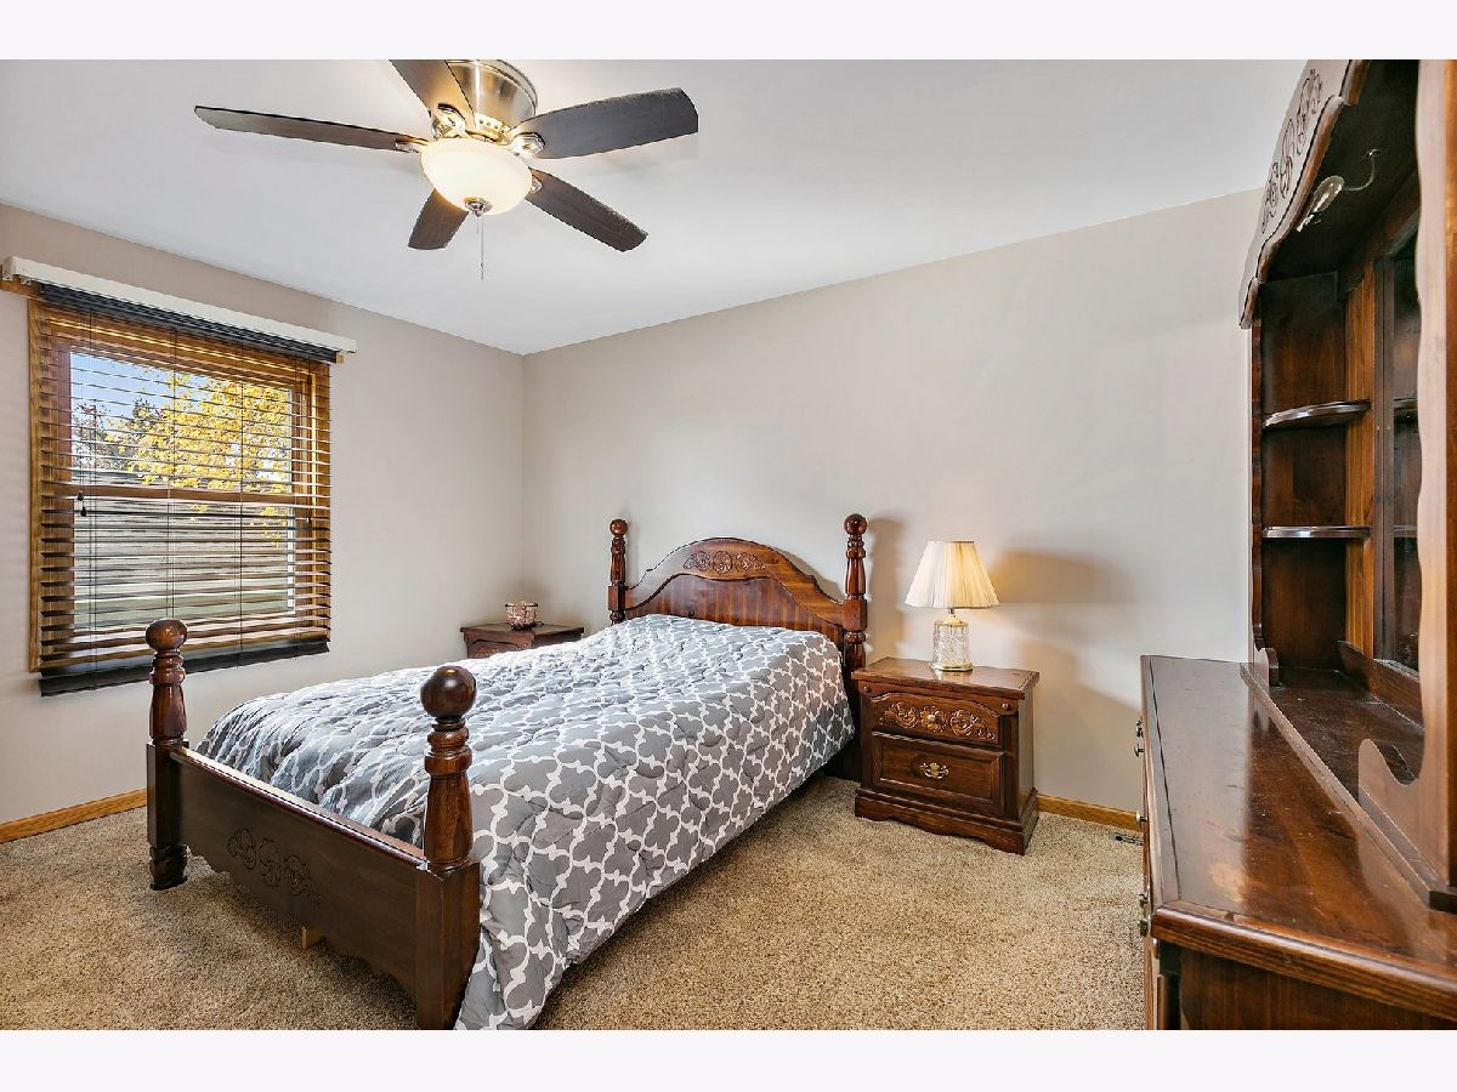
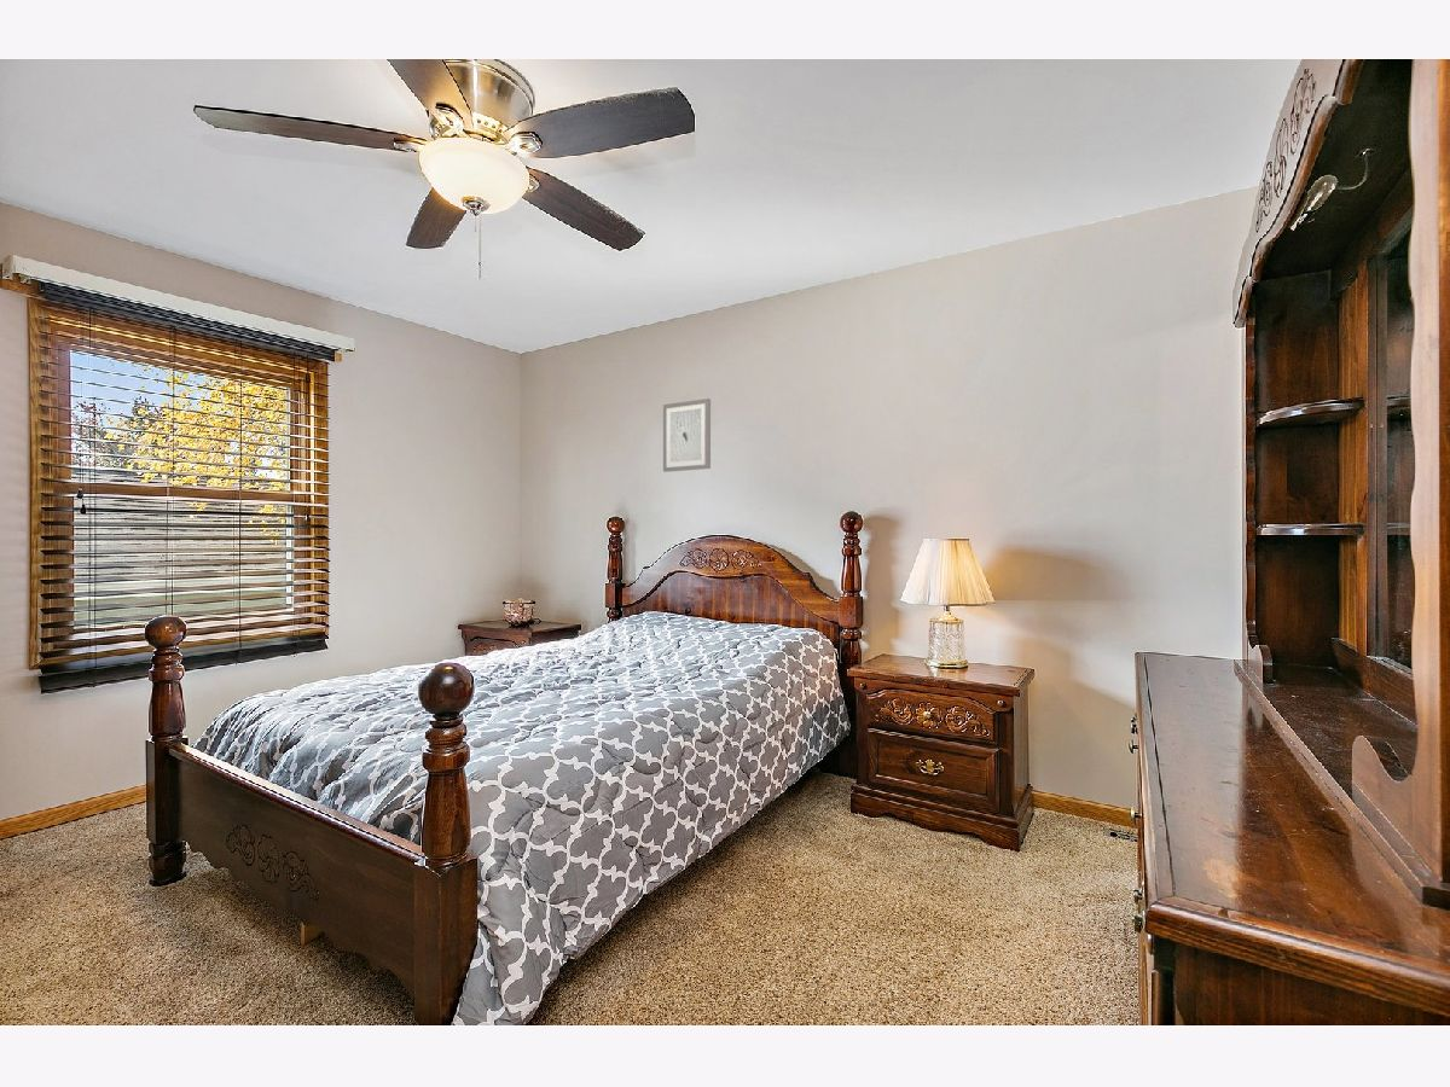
+ wall art (686, 436)
